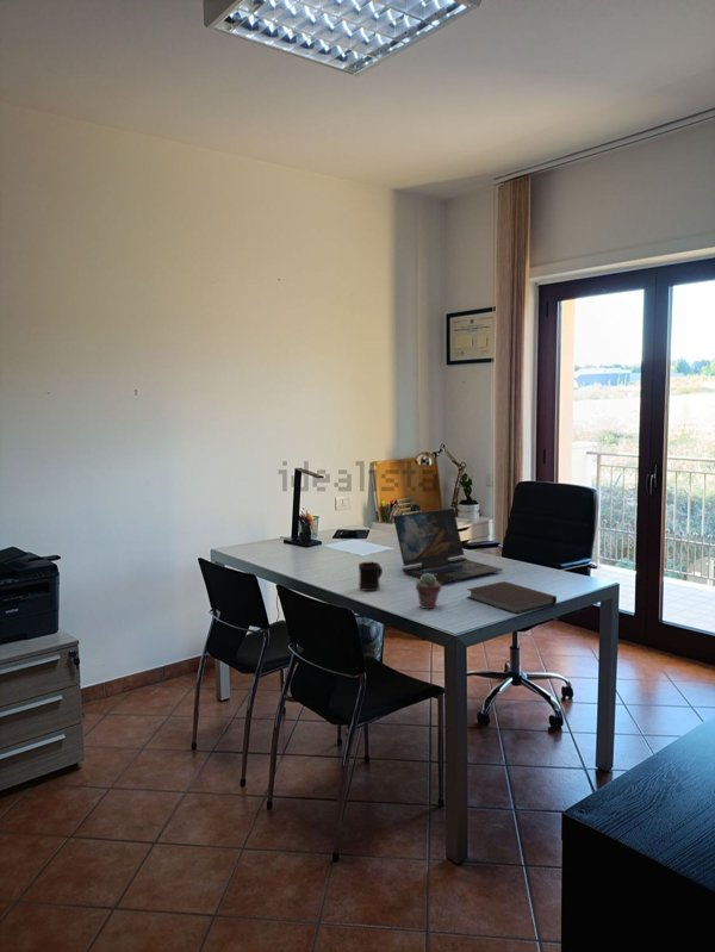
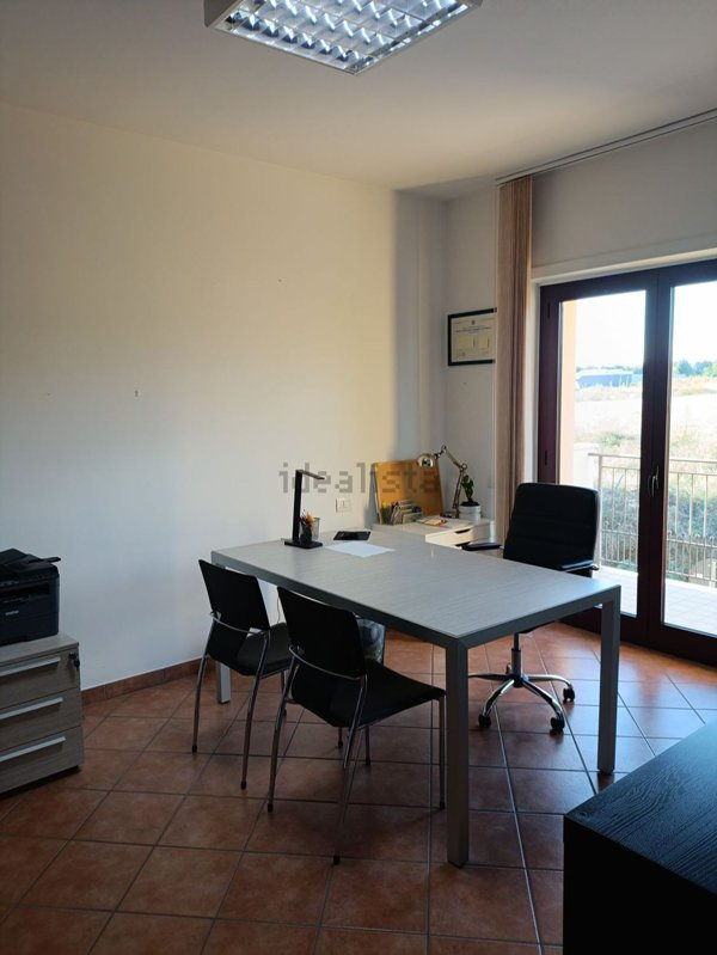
- potted succulent (428, 590)
- mug (372, 575)
- laptop (447, 543)
- notebook (510, 596)
